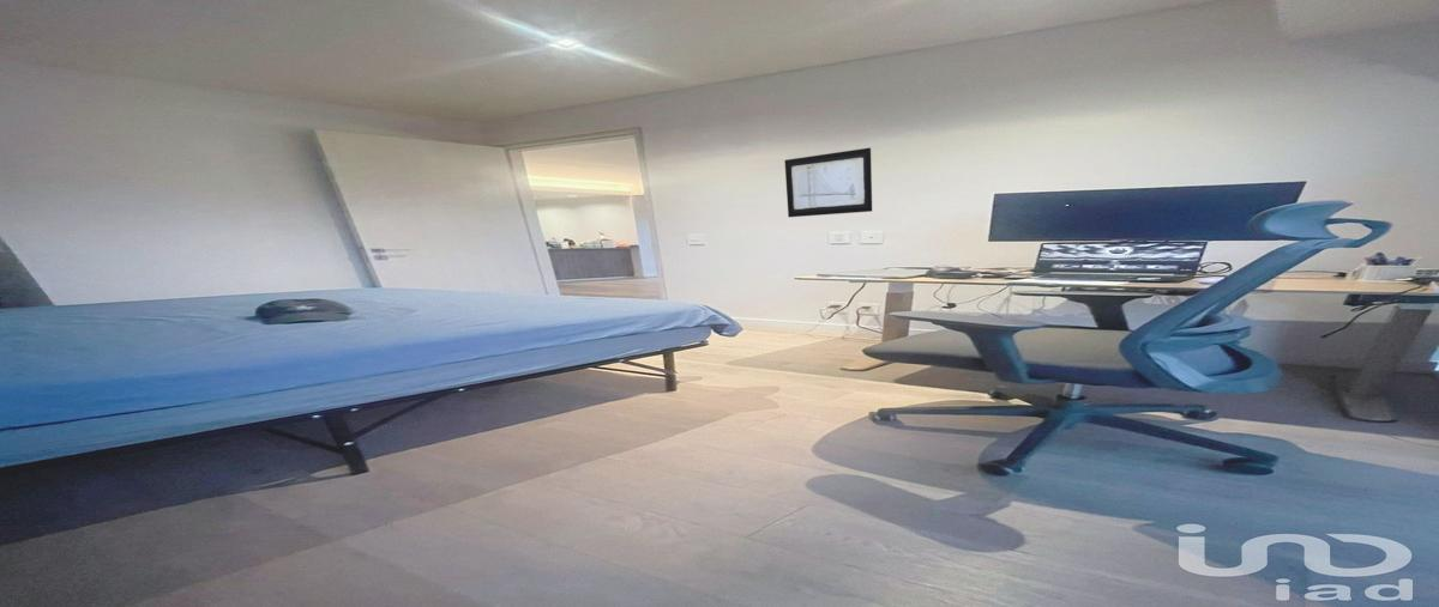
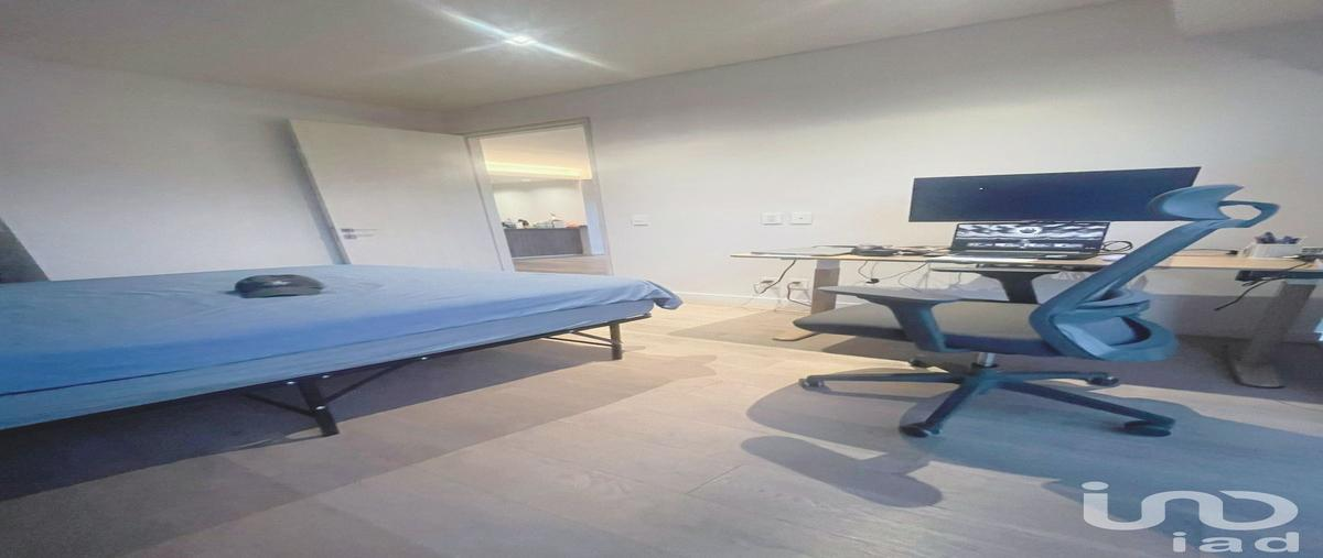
- wall art (826, 184)
